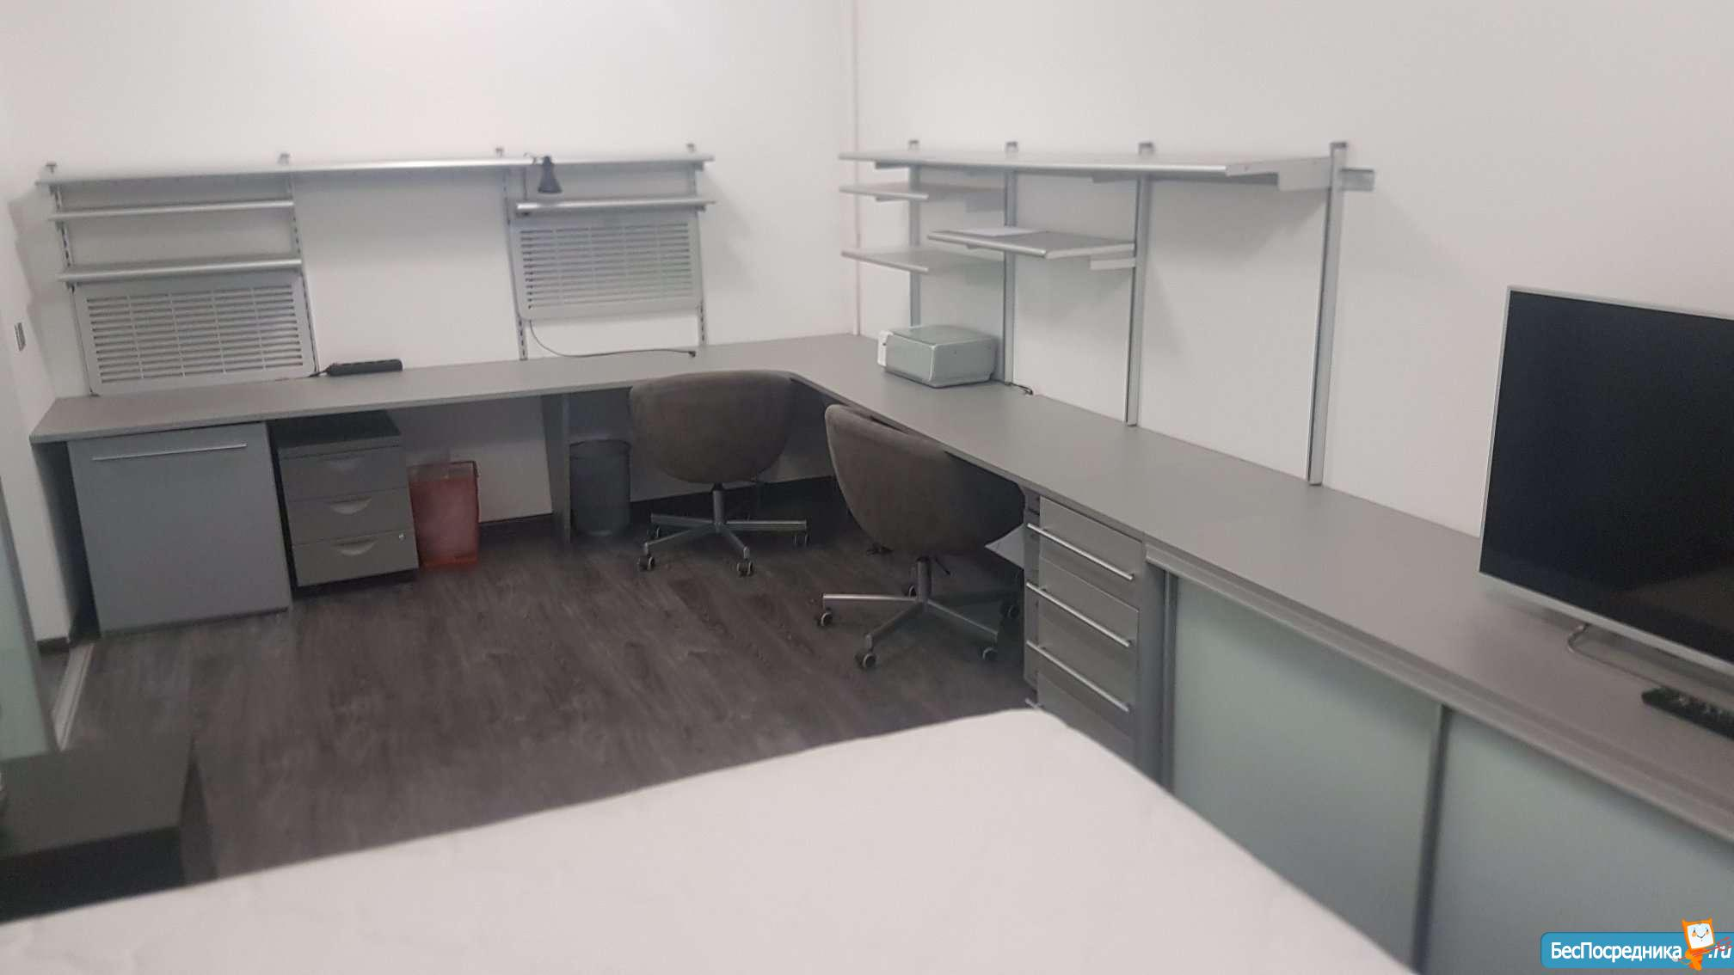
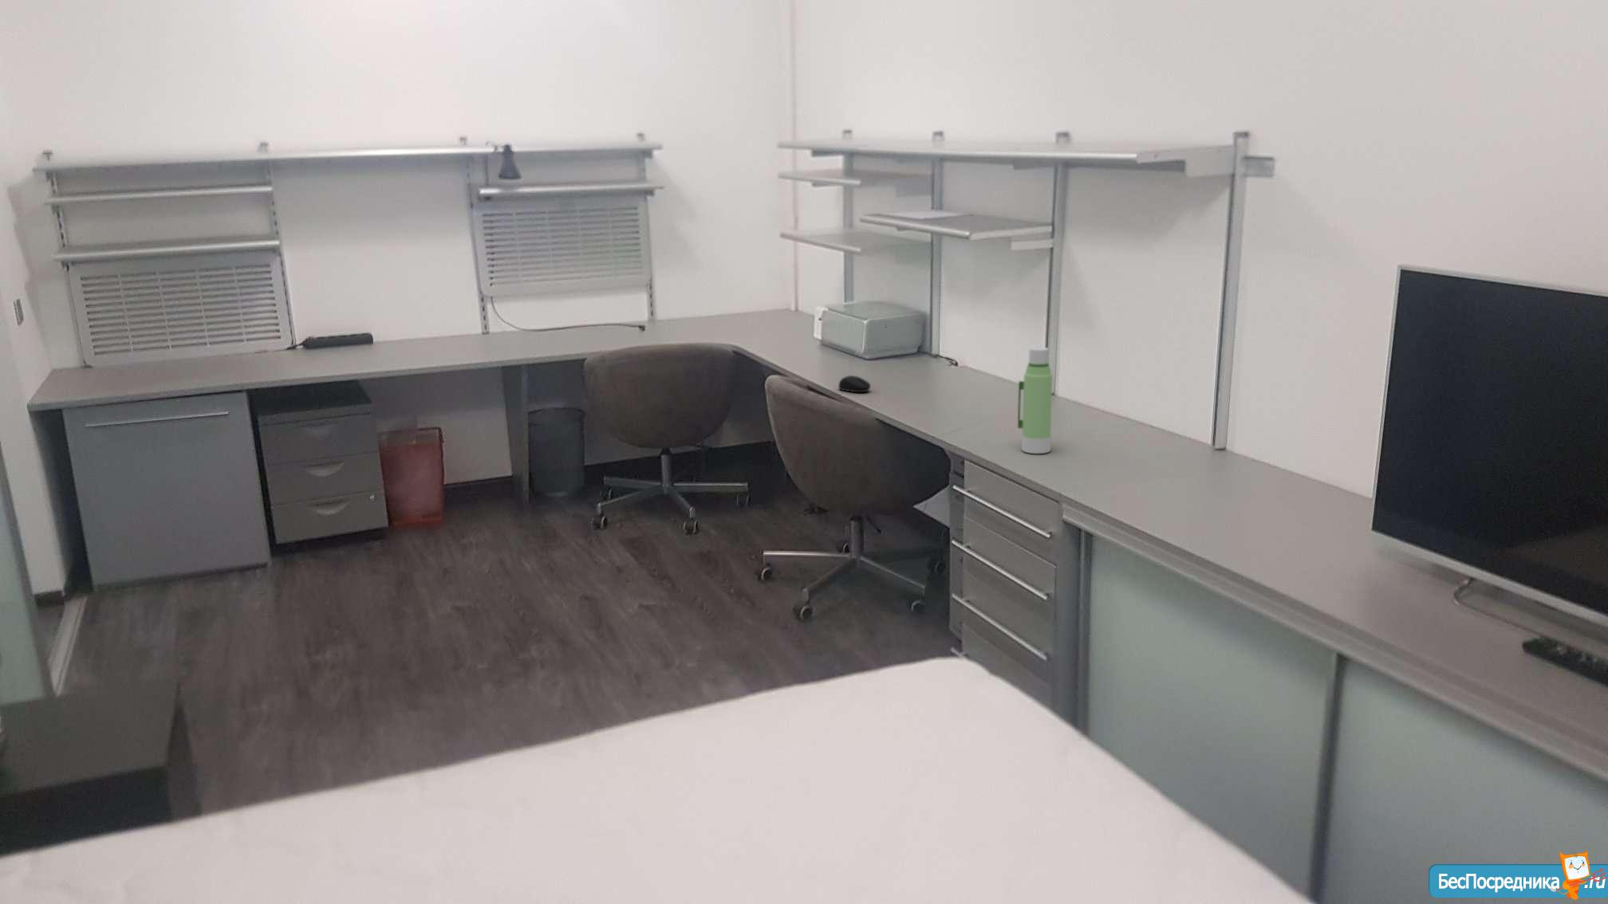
+ computer mouse (855, 383)
+ water bottle (1036, 400)
